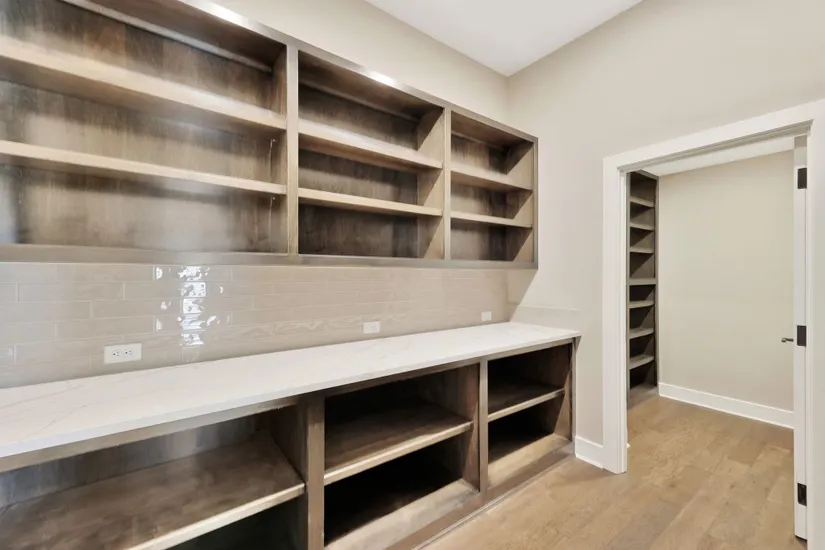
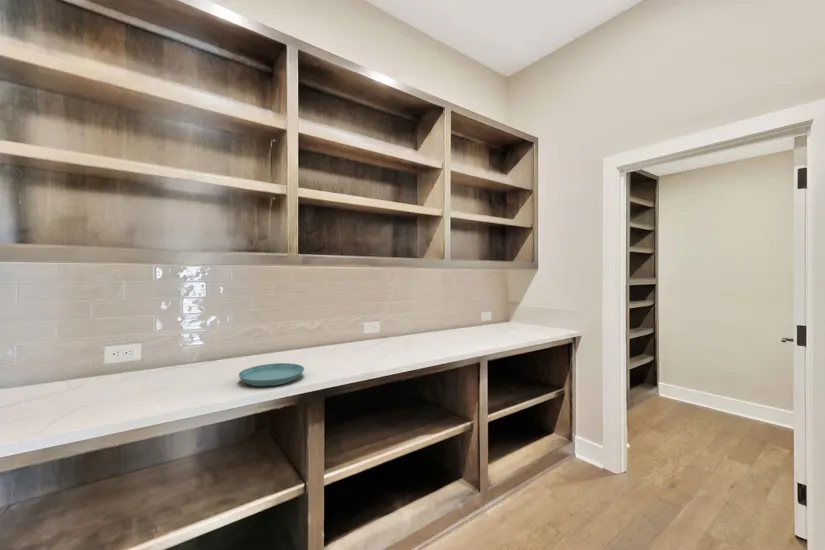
+ saucer (272, 374)
